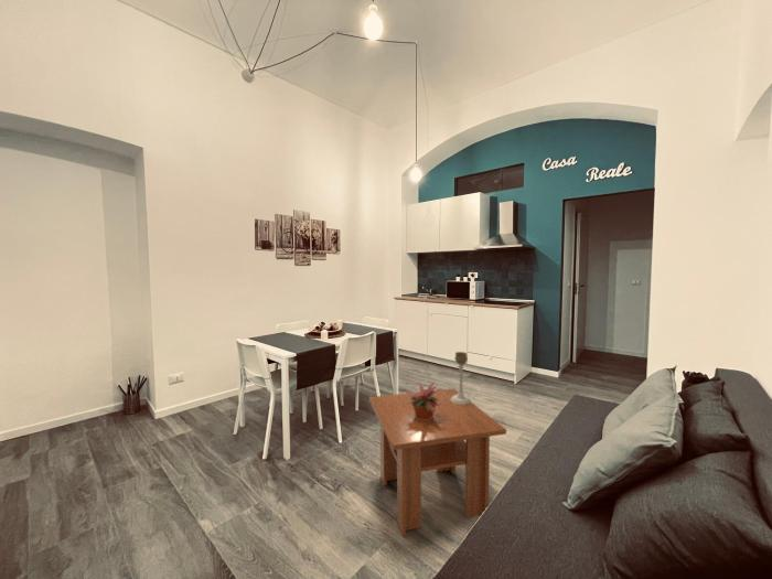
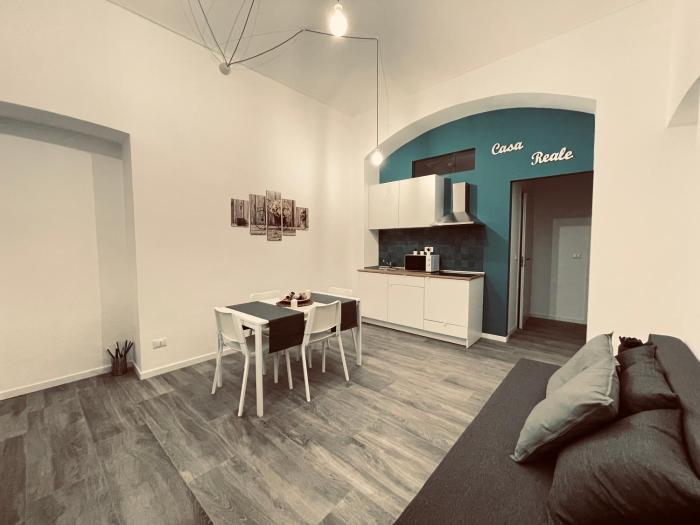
- coffee table (429, 453)
- potted plant (425, 397)
- candle holder (461, 376)
